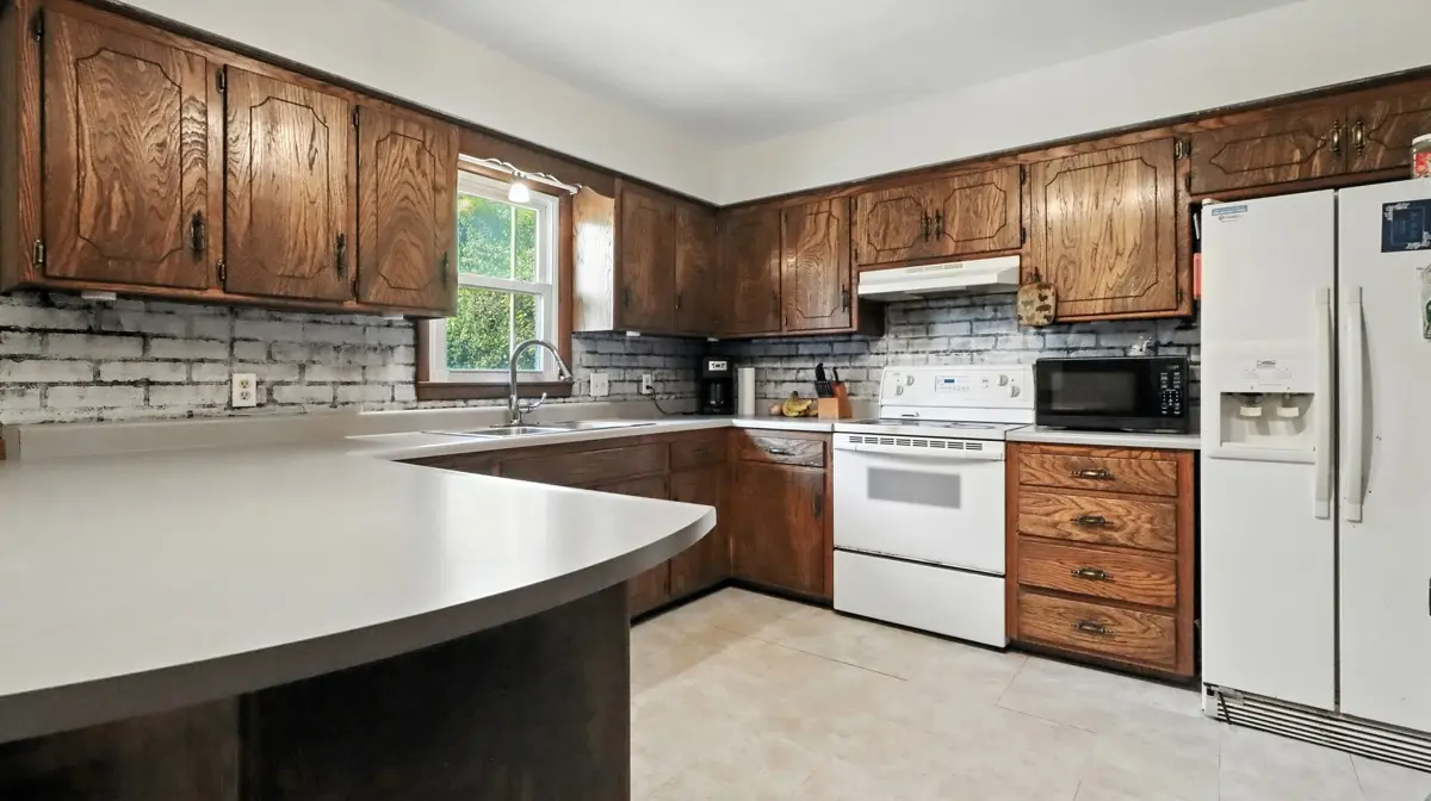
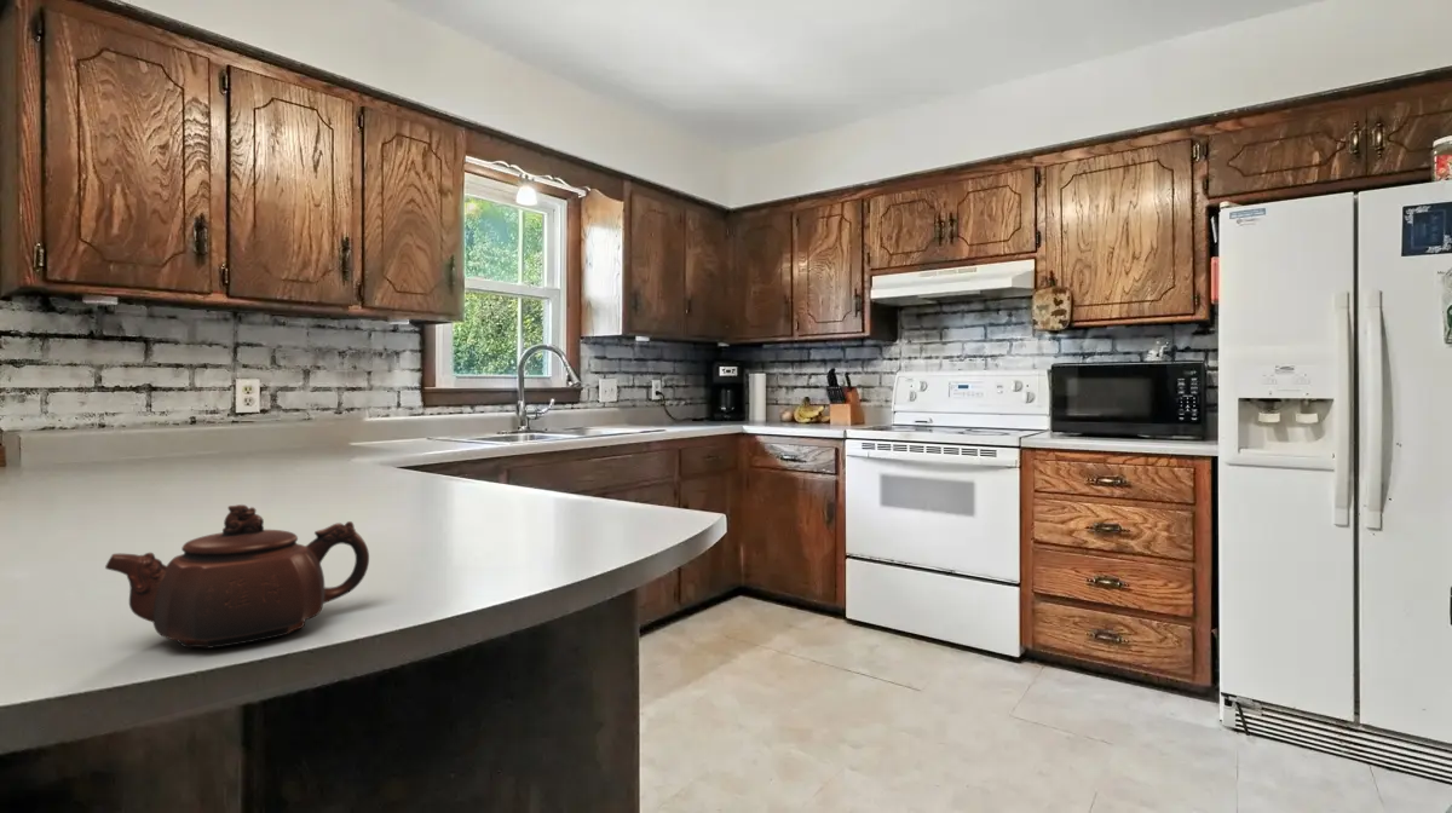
+ teapot (249, 566)
